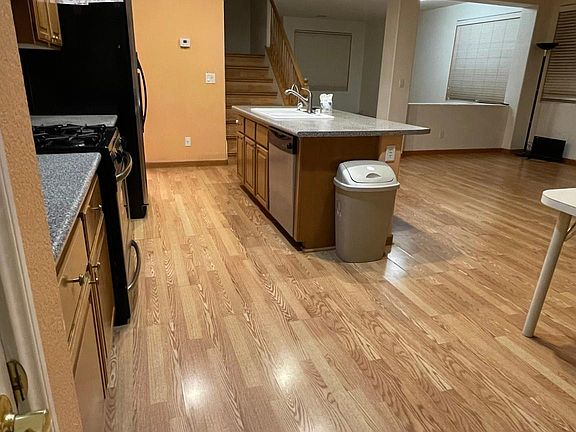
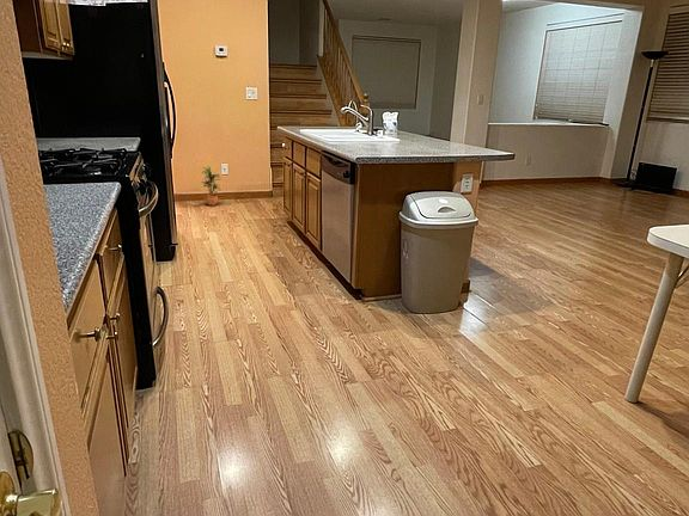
+ potted plant (211, 185)
